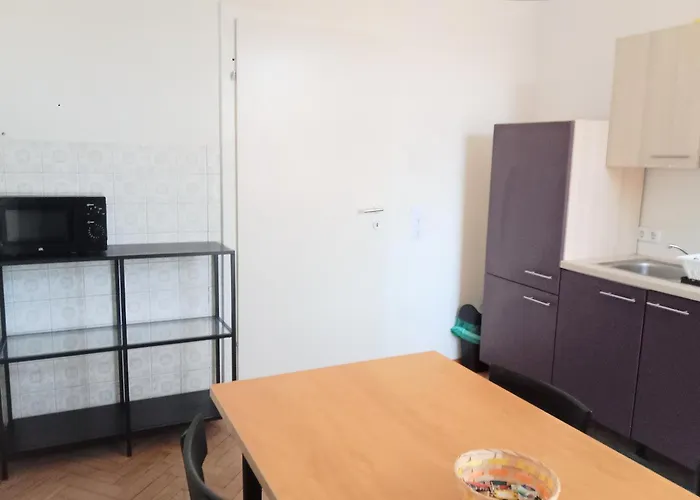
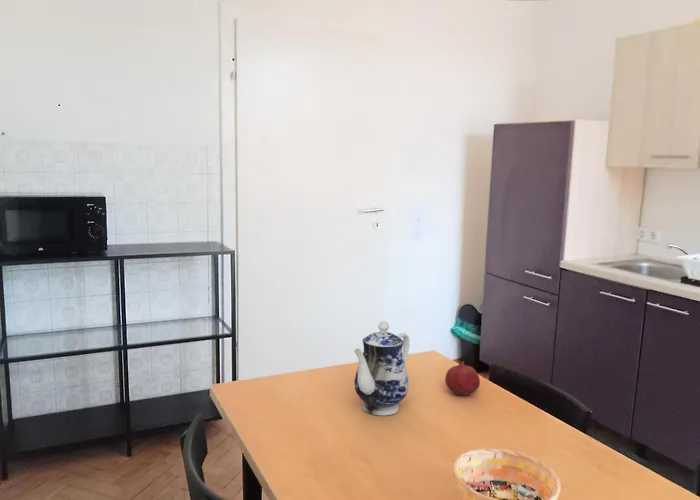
+ fruit (462, 377)
+ teapot (382, 365)
